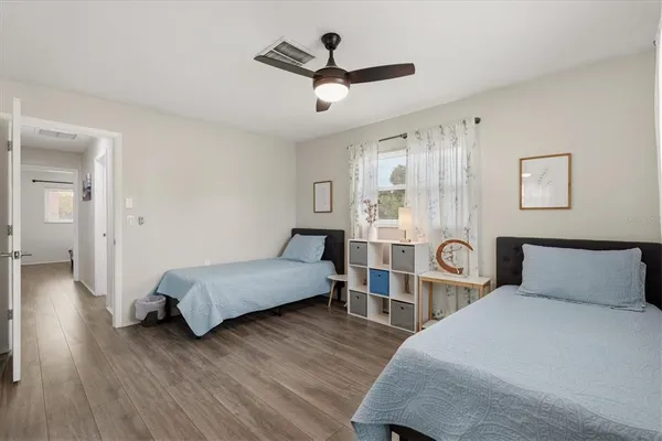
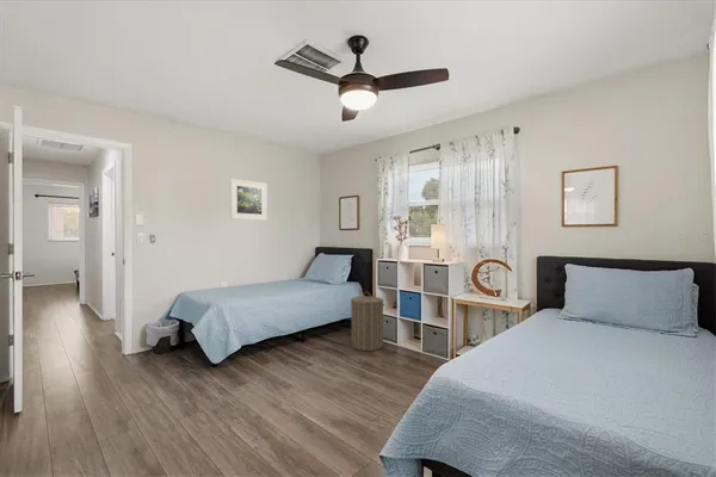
+ laundry hamper (366, 318)
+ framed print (249, 200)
